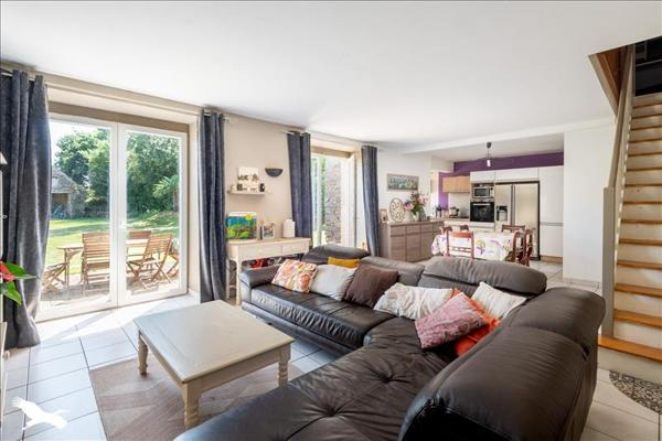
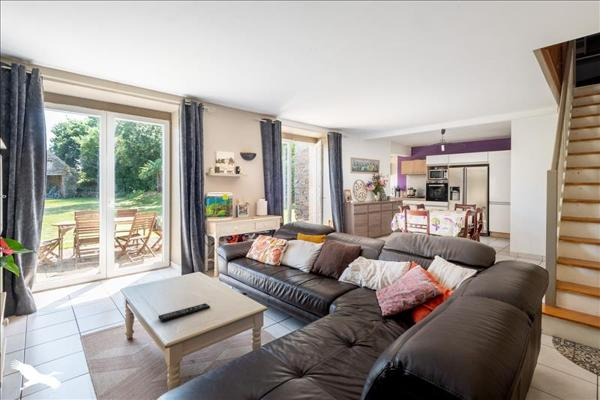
+ remote control (185, 311)
